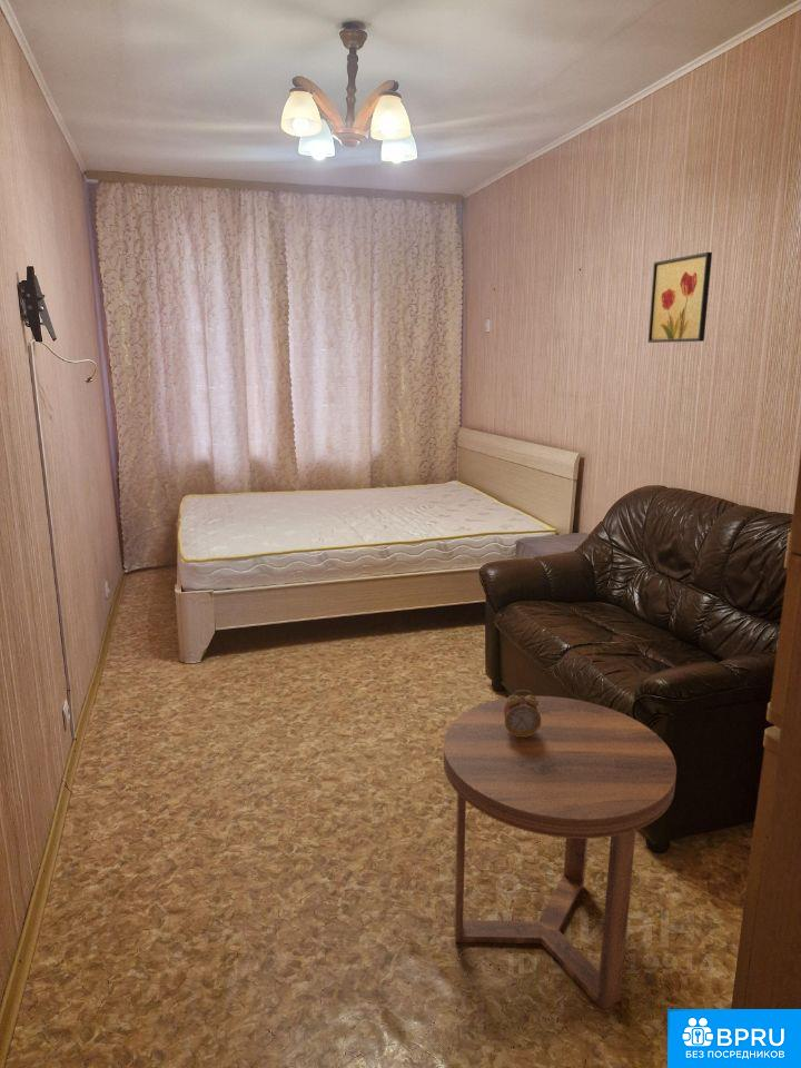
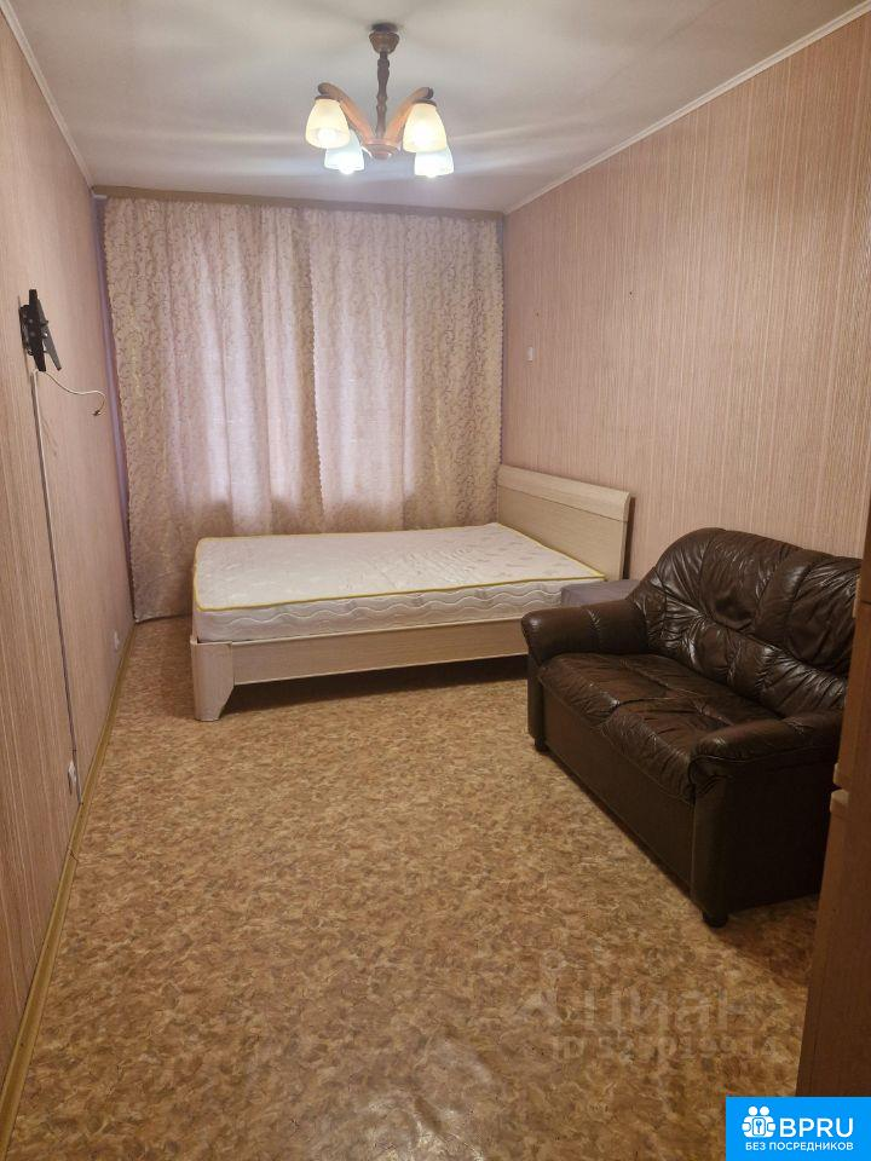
- wall art (679, 299)
- alarm clock (521, 709)
- side table (552, 835)
